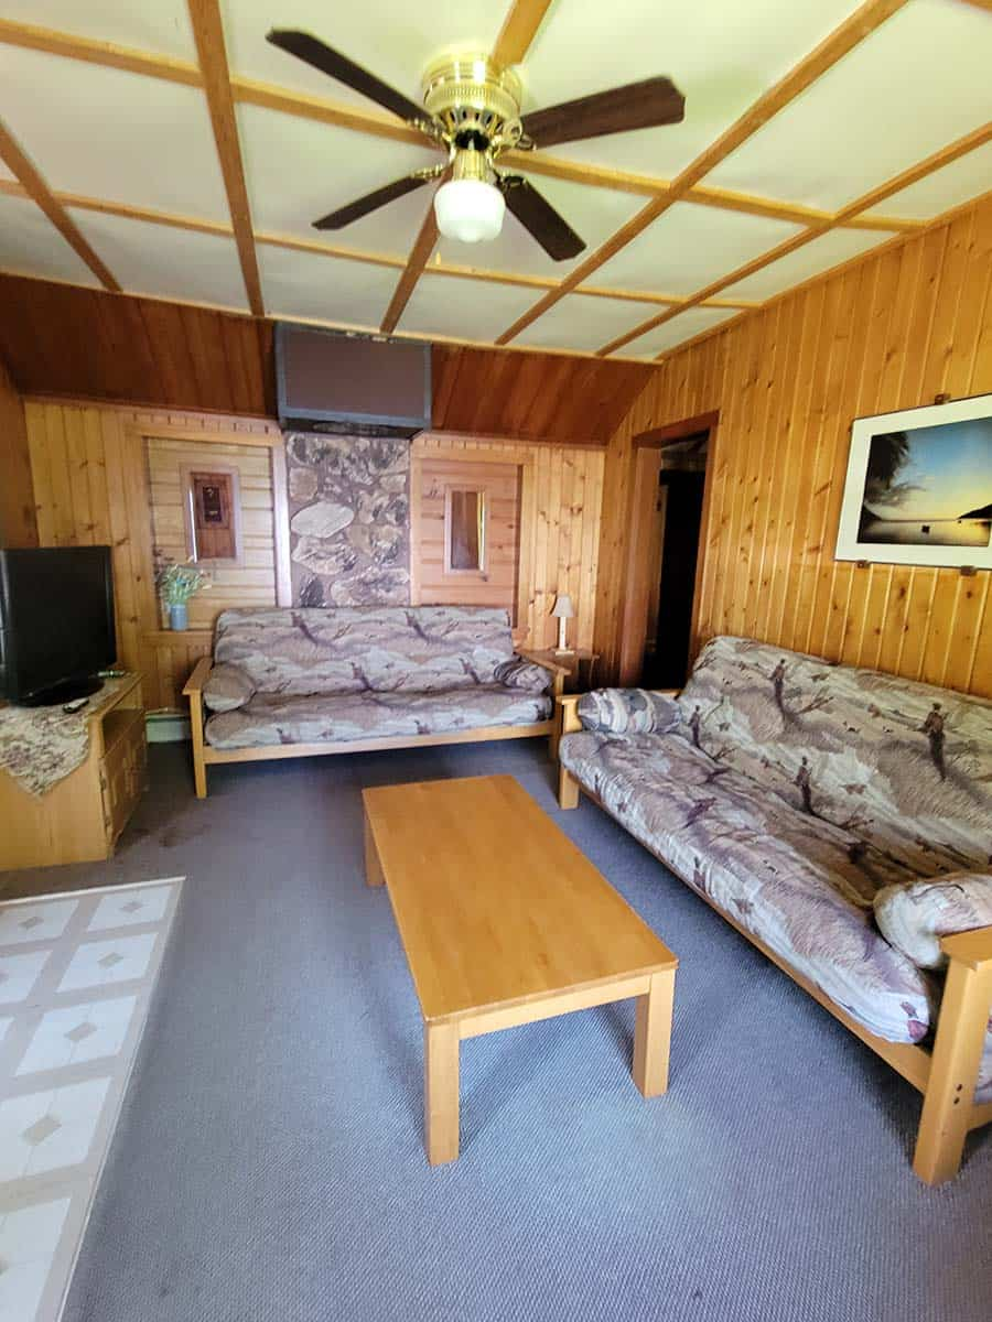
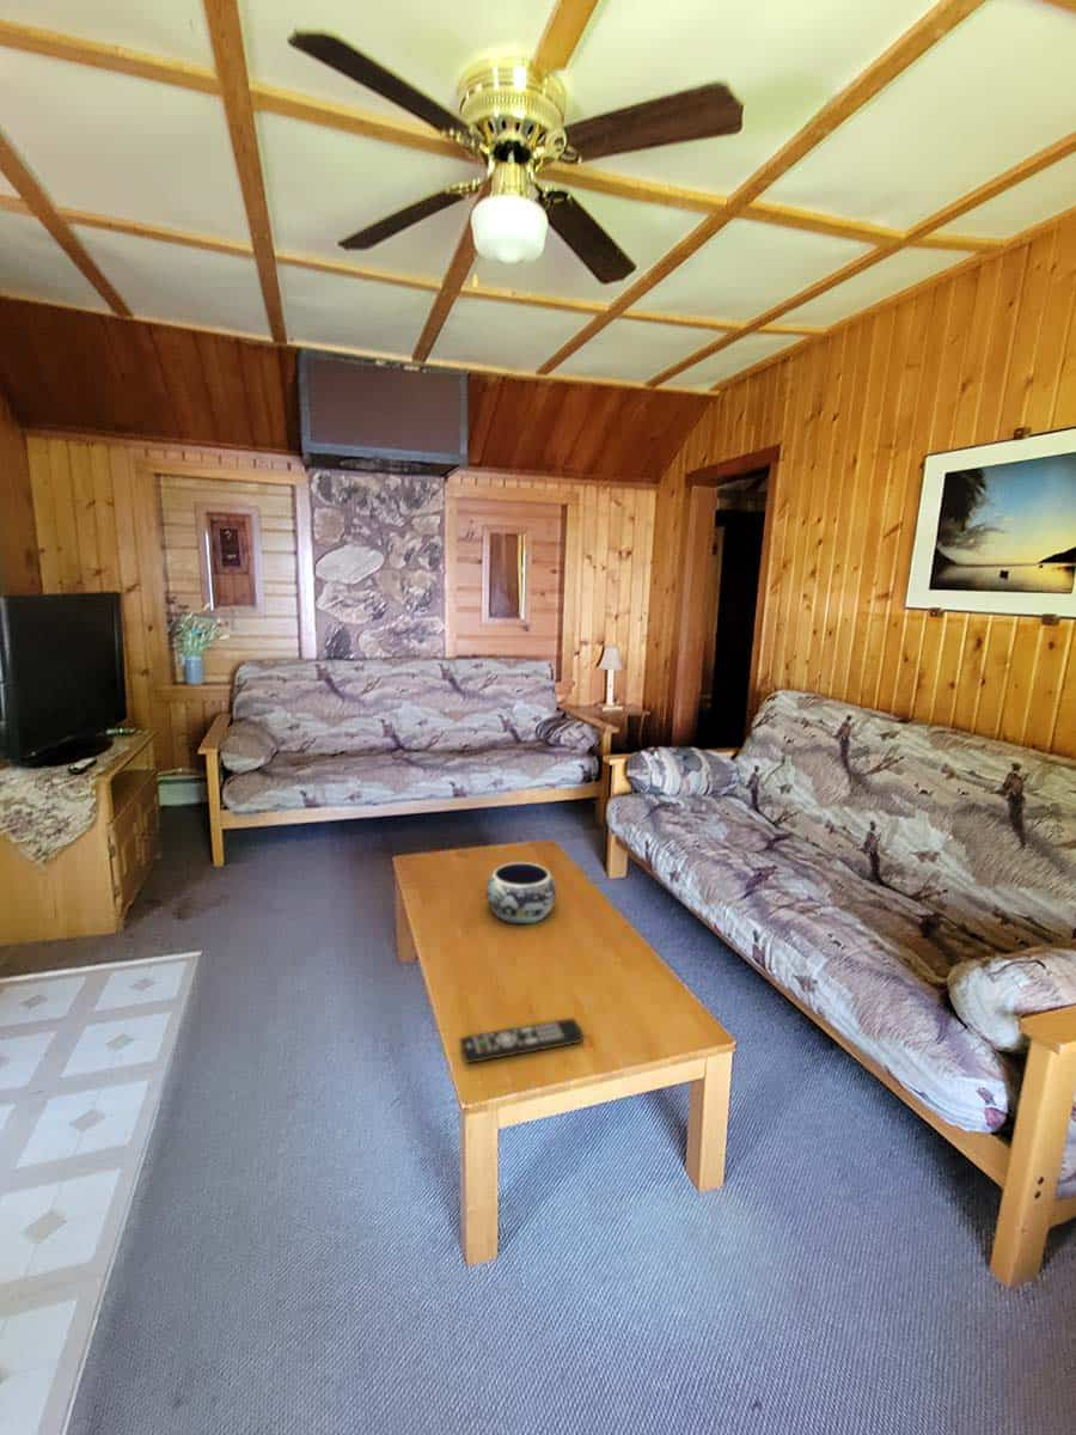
+ remote control (521, 1040)
+ decorative bowl (520, 892)
